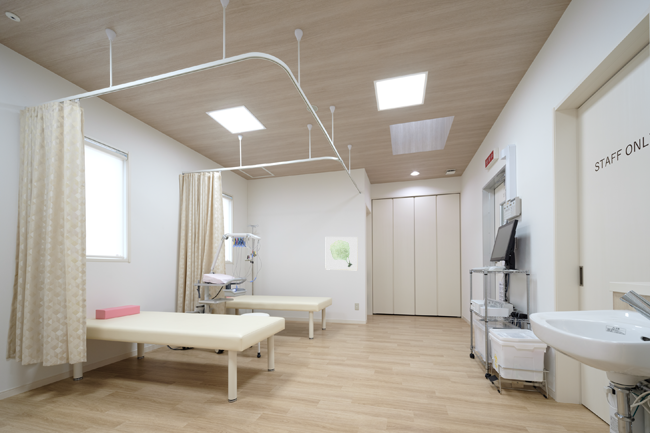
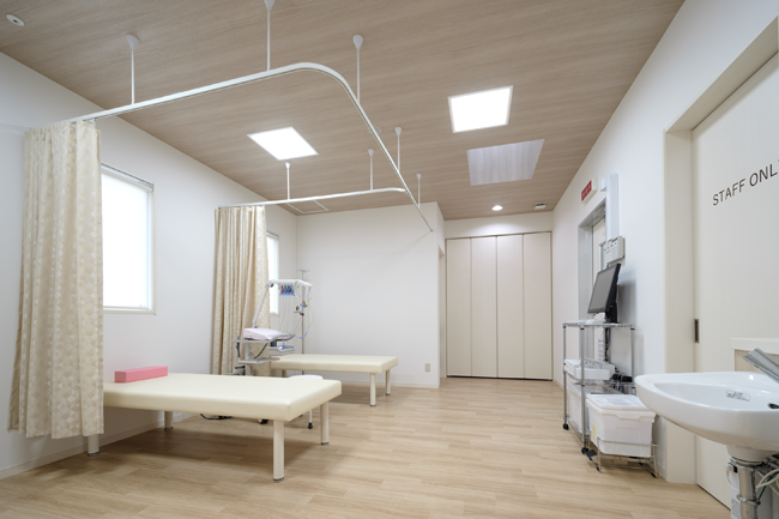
- wall art (341, 253)
